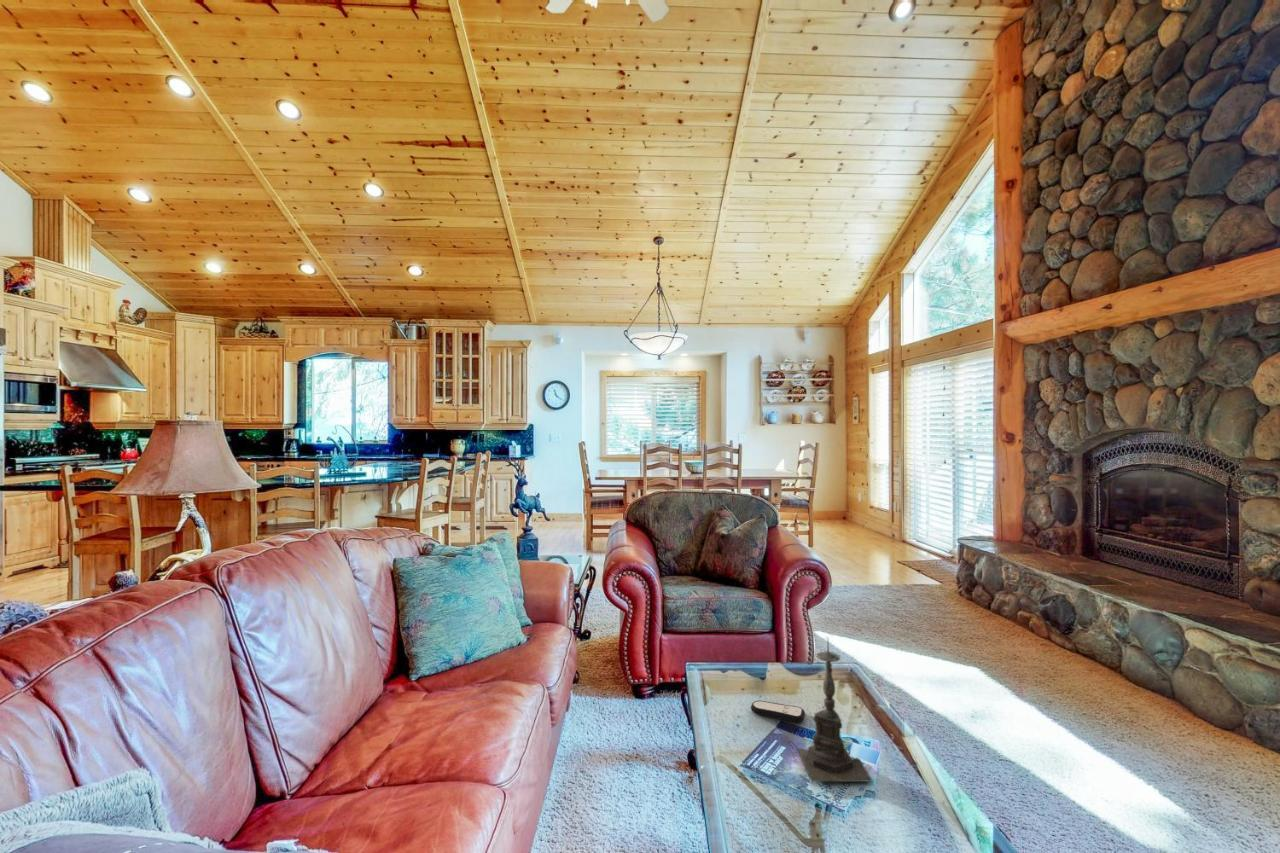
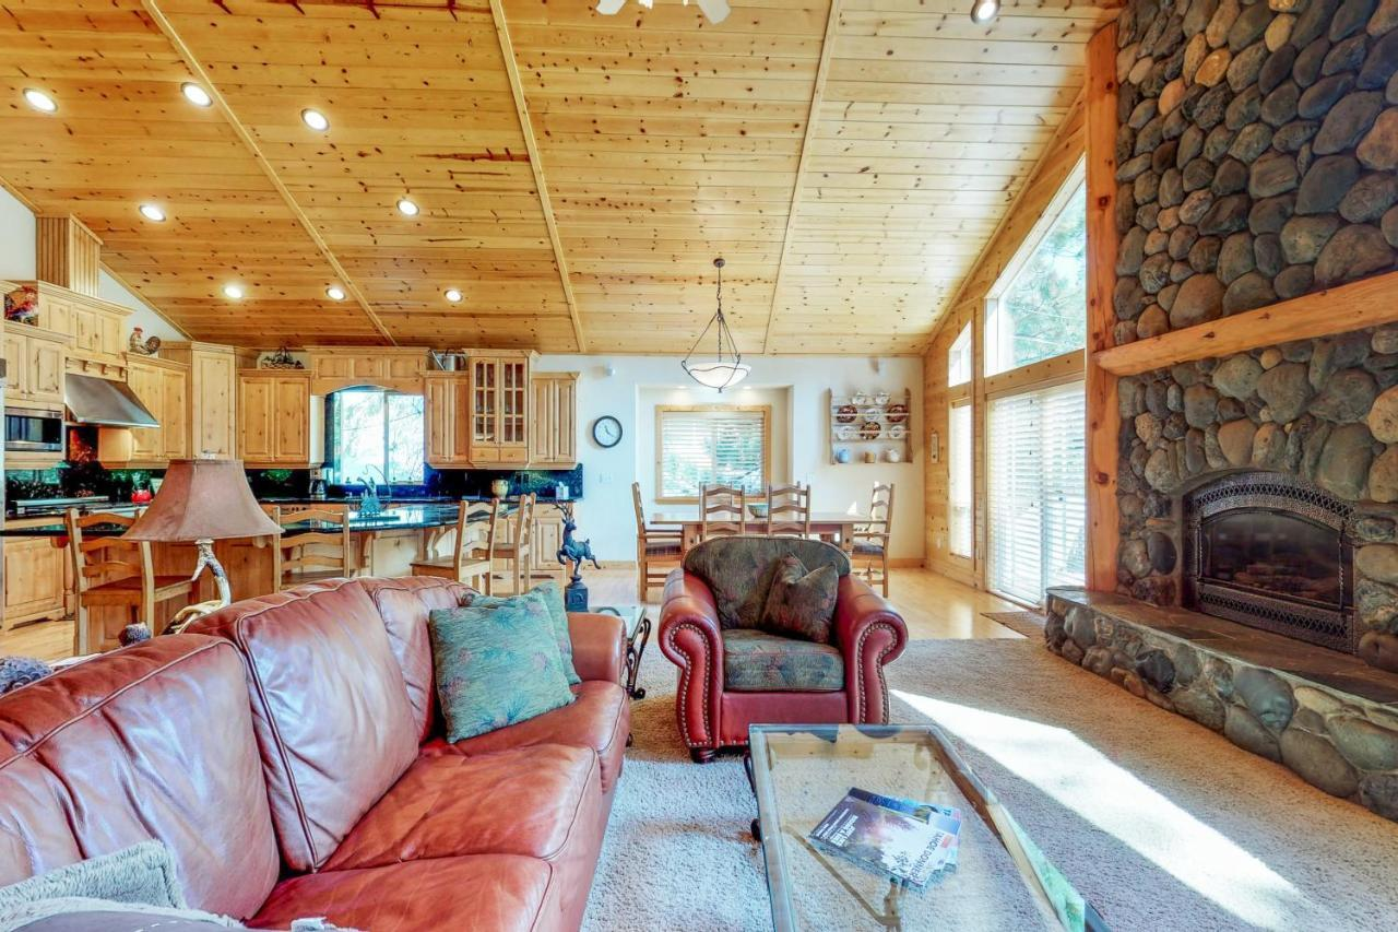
- candle holder (830, 699)
- remote control (777, 710)
